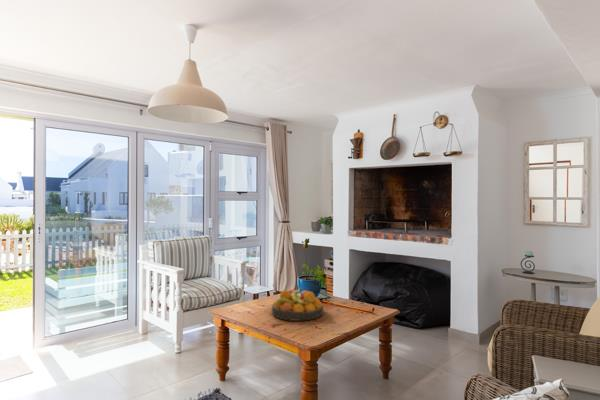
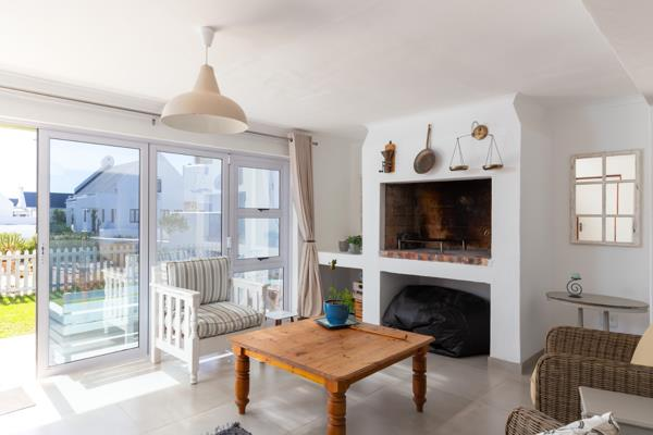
- fruit bowl (297, 301)
